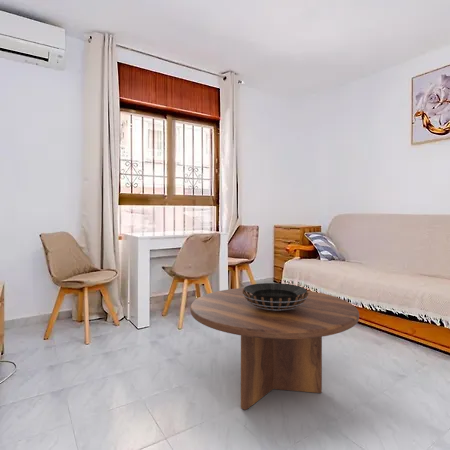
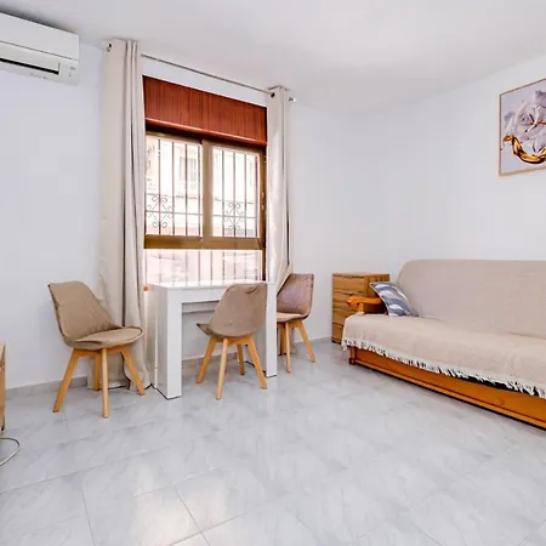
- decorative bowl (275, 297)
- coffee table (271, 345)
